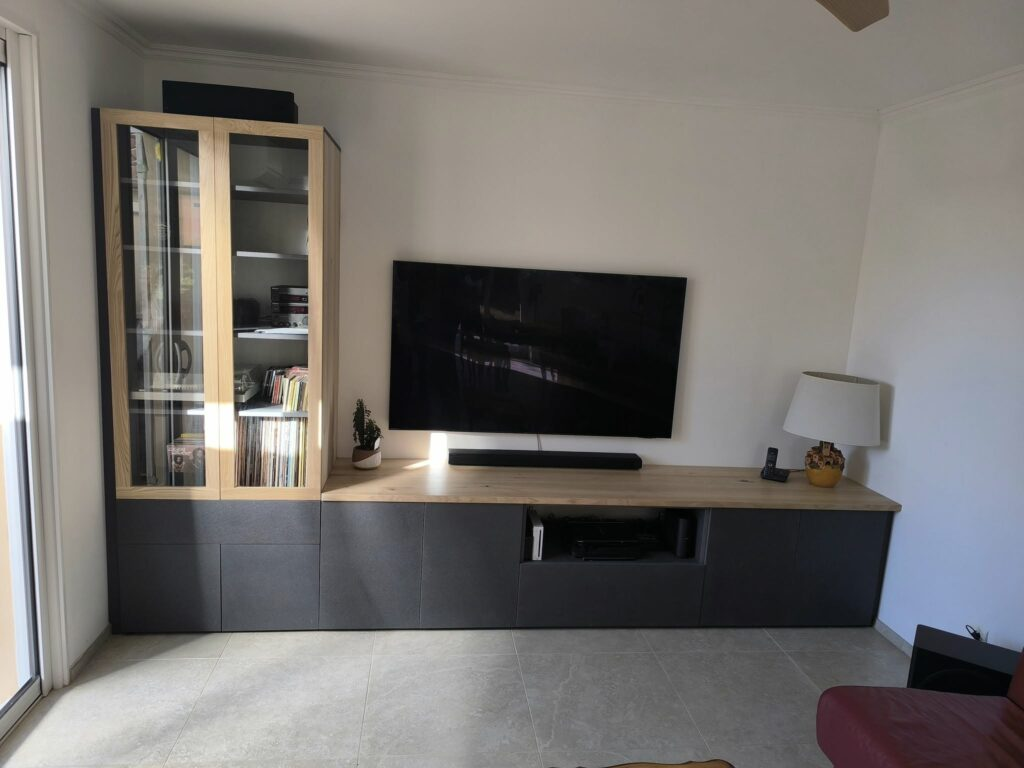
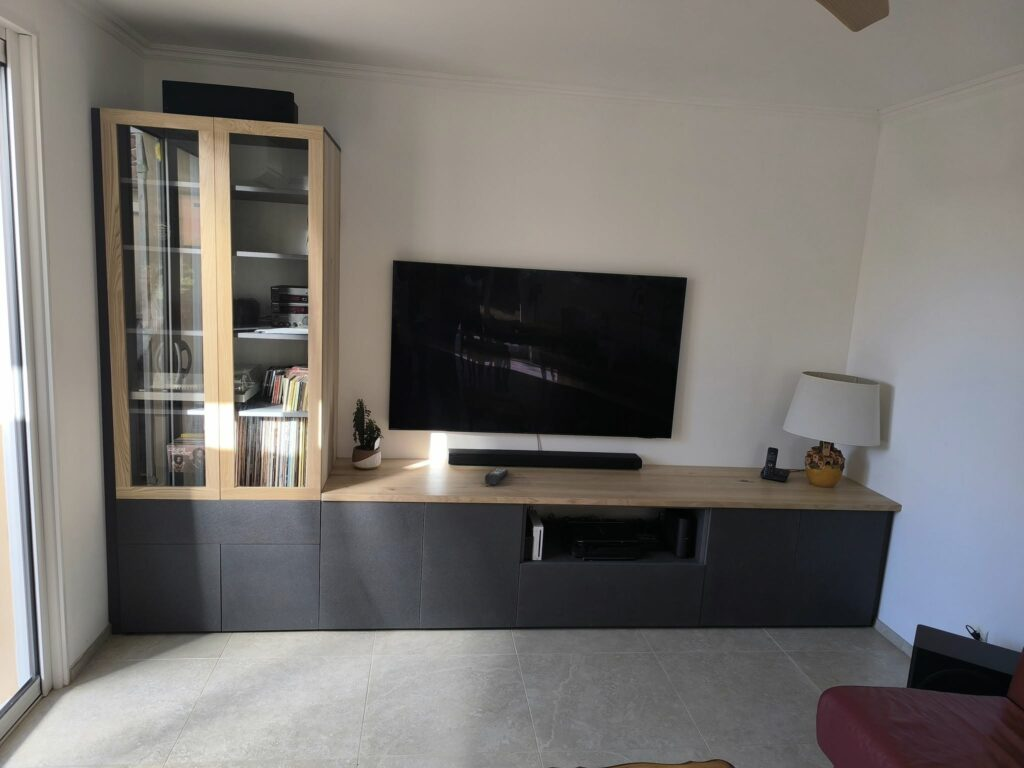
+ remote control (496, 474)
